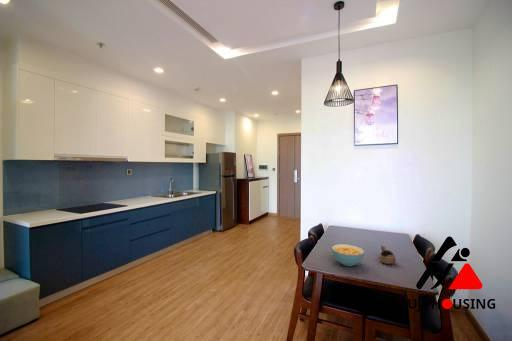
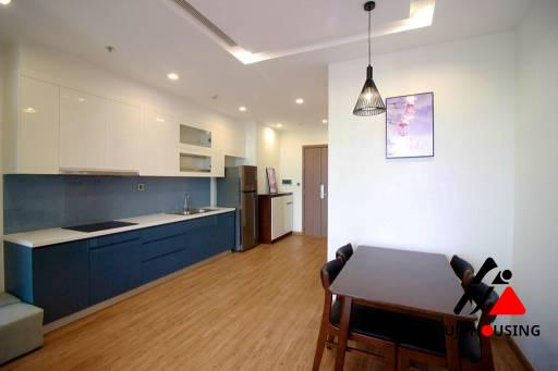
- cup (387, 255)
- cereal bowl (347, 256)
